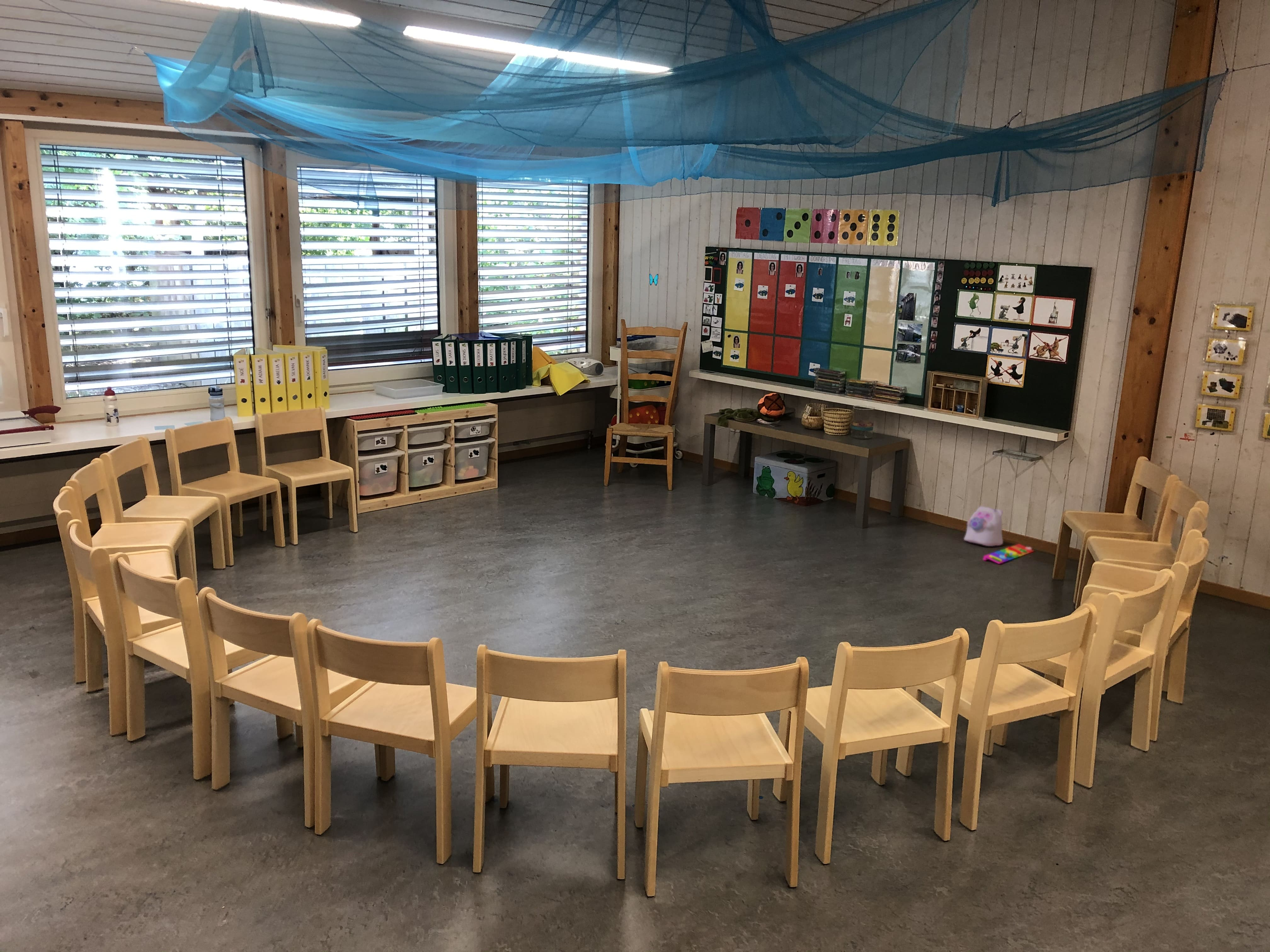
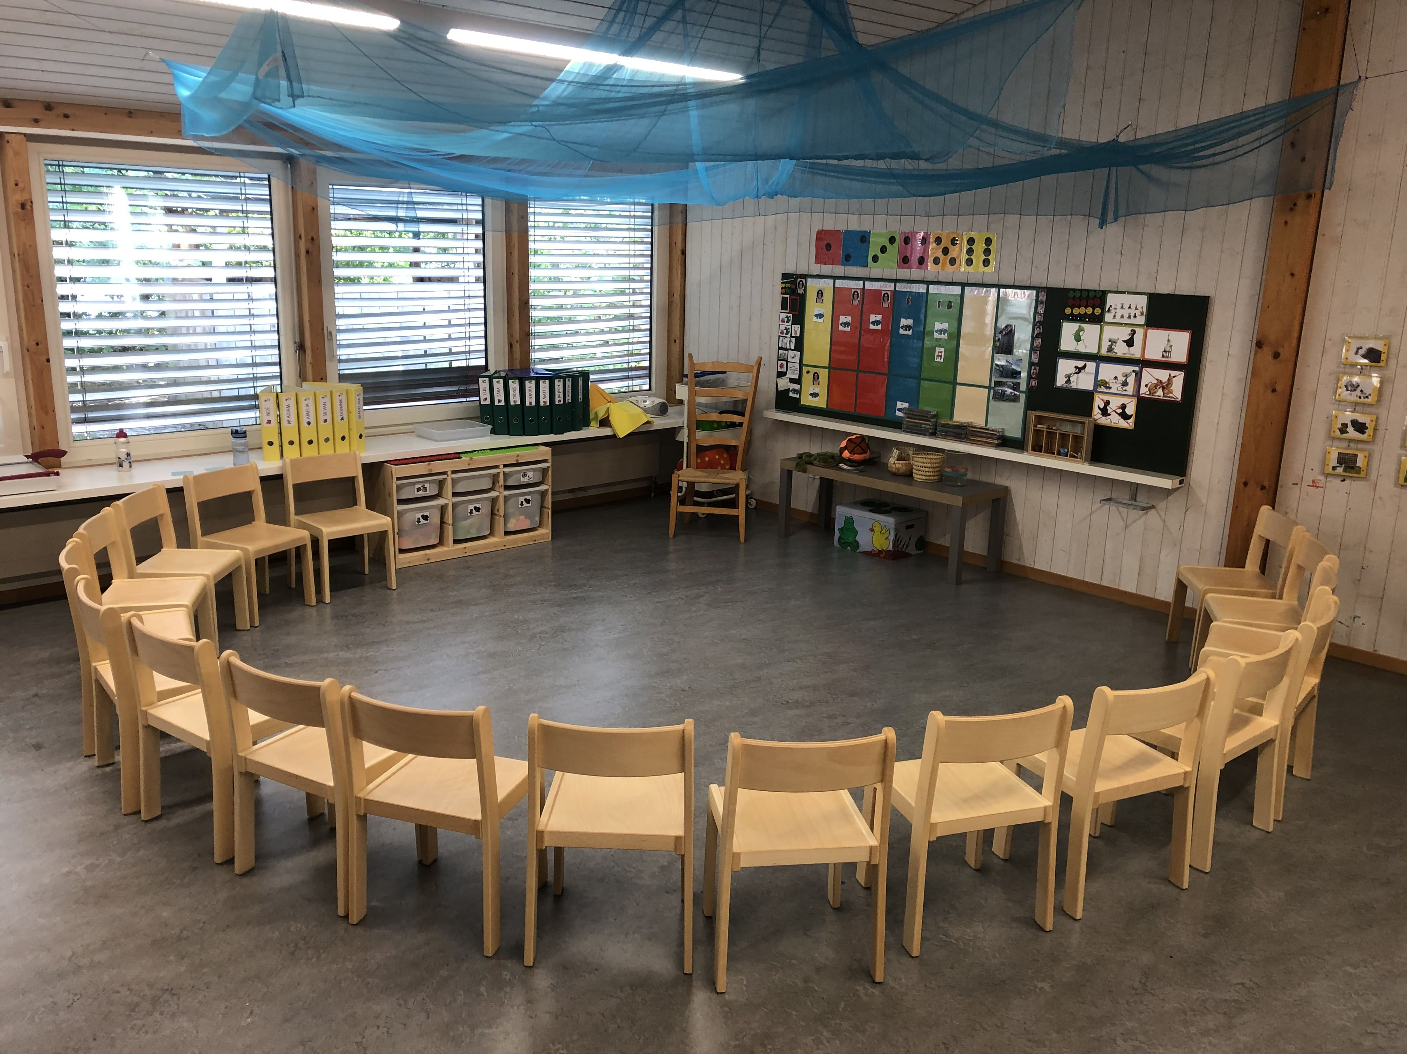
- knob puzzle (1009, 552)
- plush toy (984, 525)
- decorative butterfly (653, 280)
